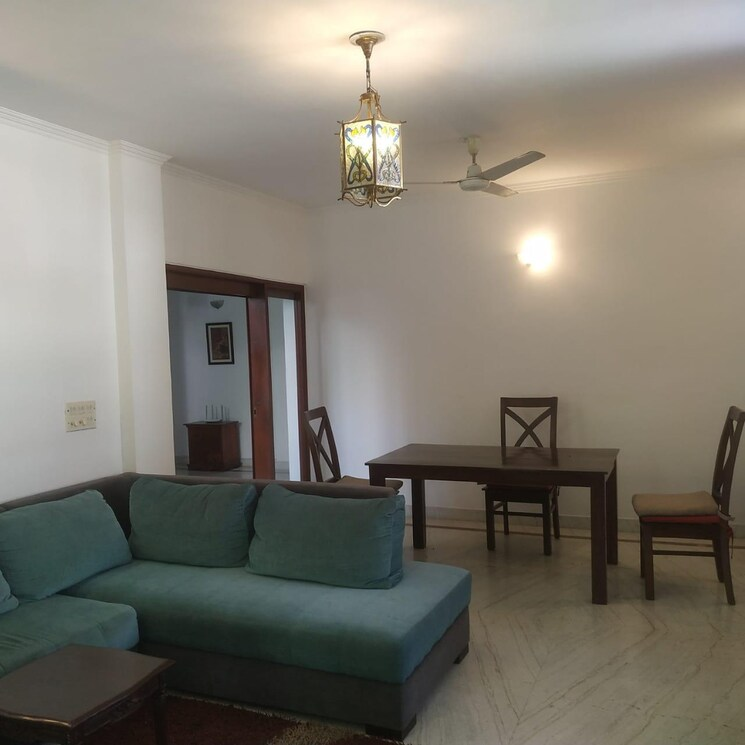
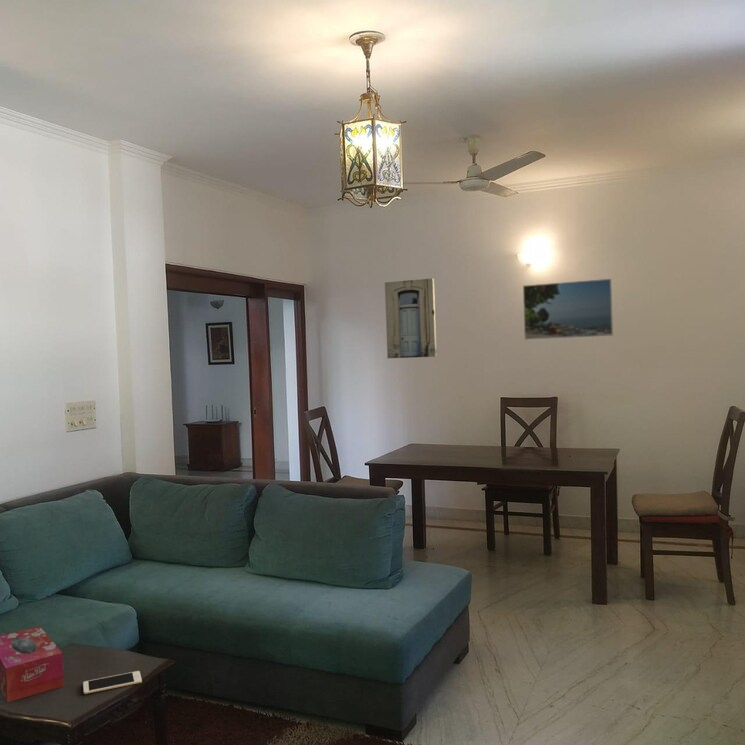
+ cell phone (112, 682)
+ wall art (410, 319)
+ tissue box (24, 661)
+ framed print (566, 310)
